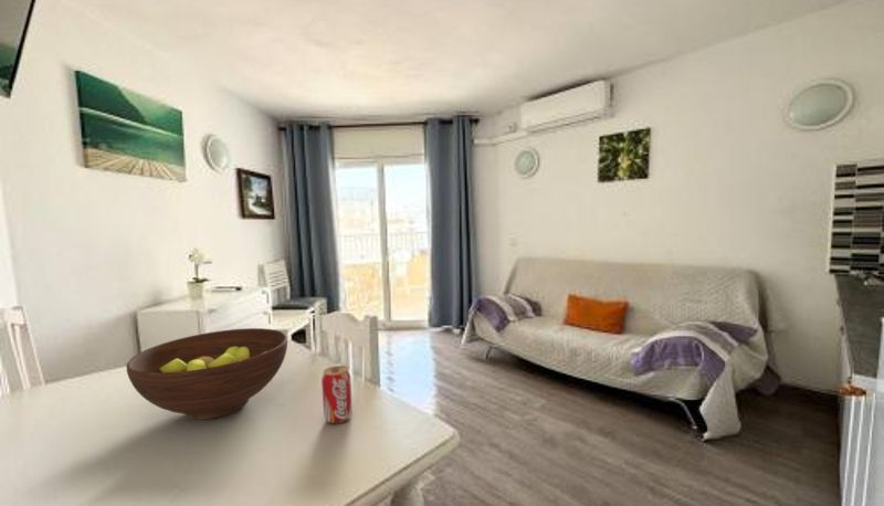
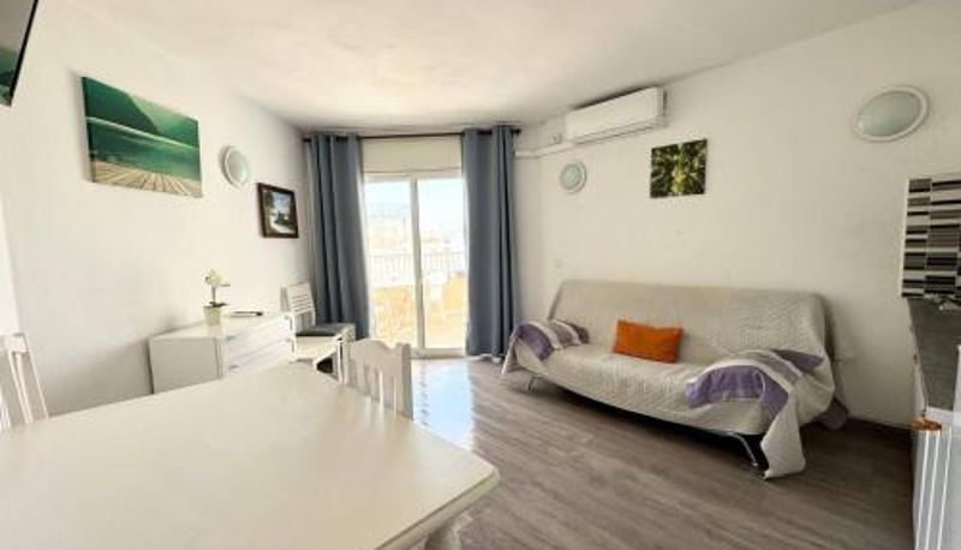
- beverage can (337, 393)
- fruit bowl (217, 377)
